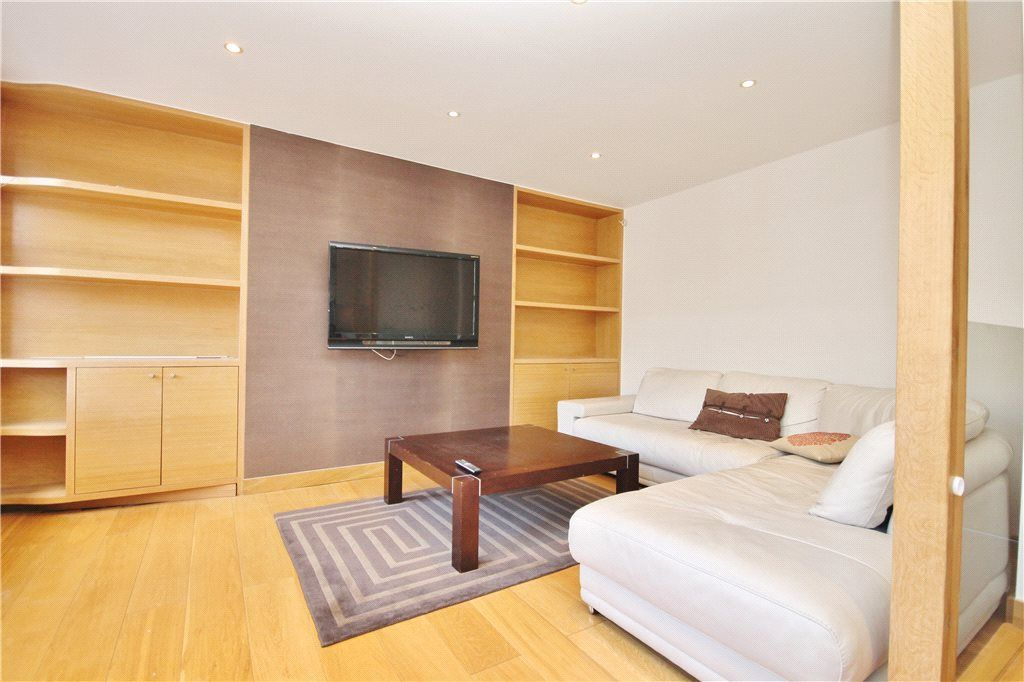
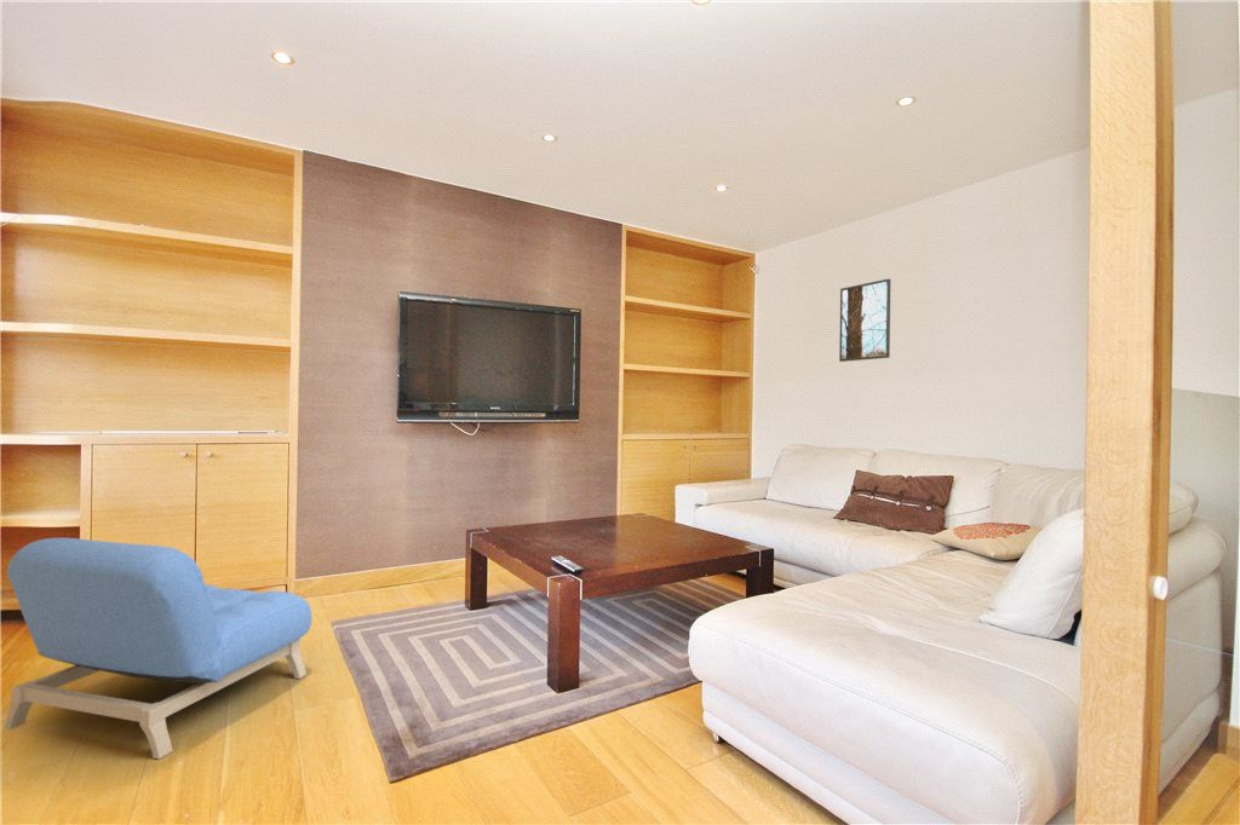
+ armchair (174, 612)
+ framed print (863, 322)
